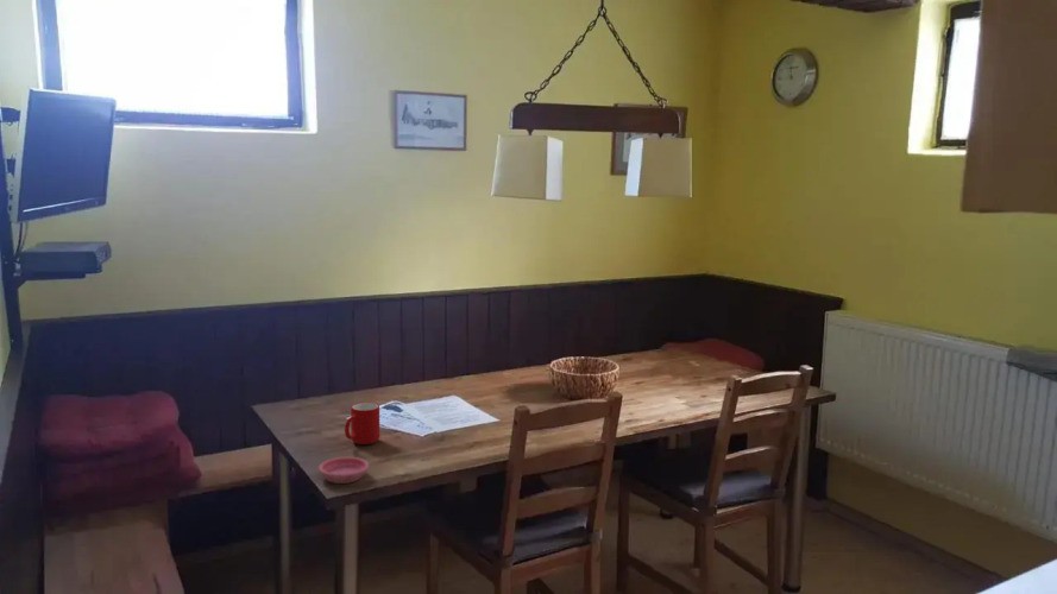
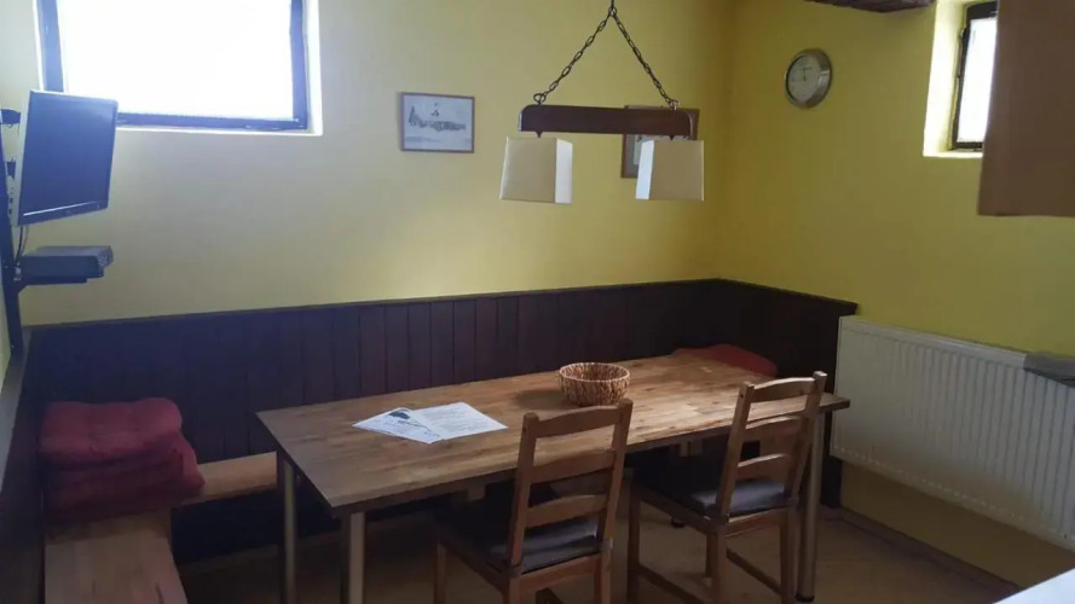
- cup (360, 425)
- saucer (344, 470)
